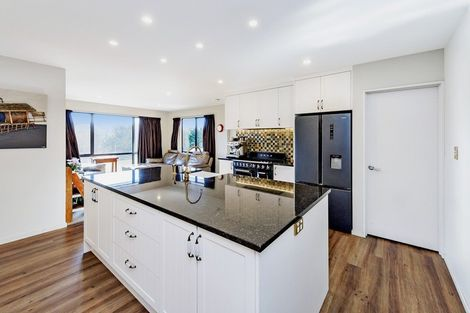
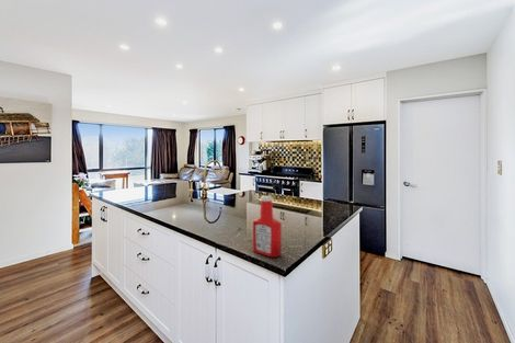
+ soap bottle (266, 224)
